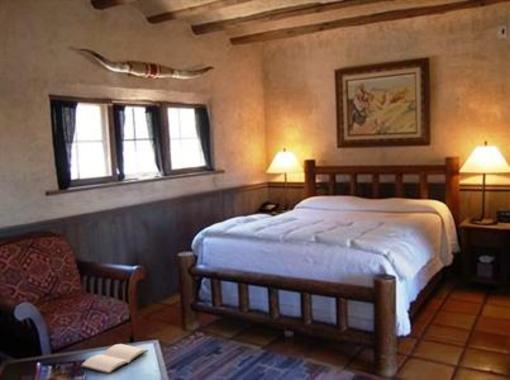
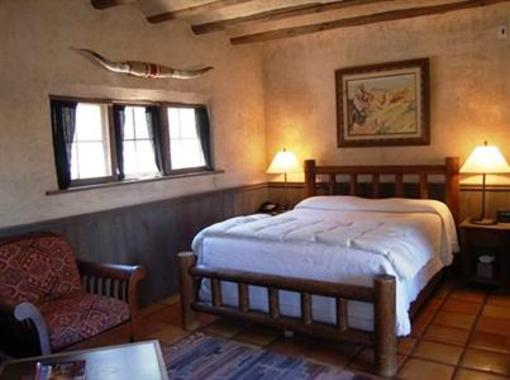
- book (115, 357)
